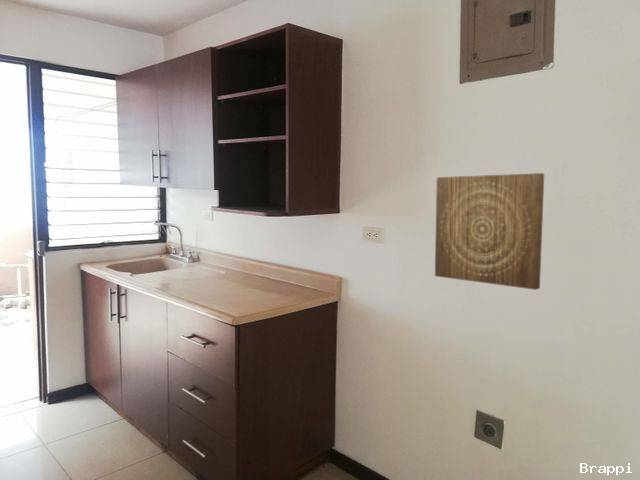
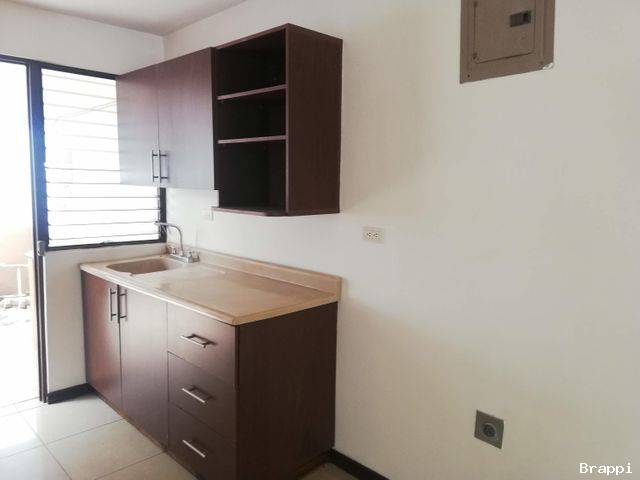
- wall art (484, 229)
